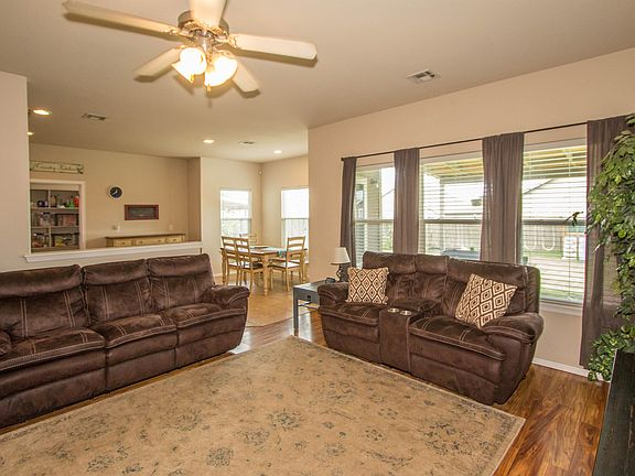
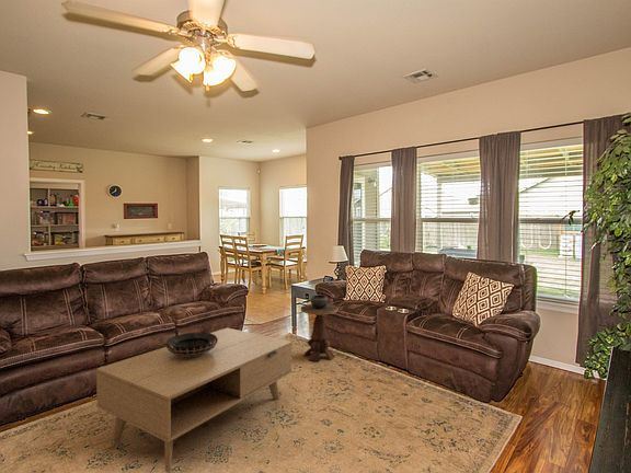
+ side table (319, 325)
+ coffee table (206, 385)
+ decorative bowl (191, 346)
